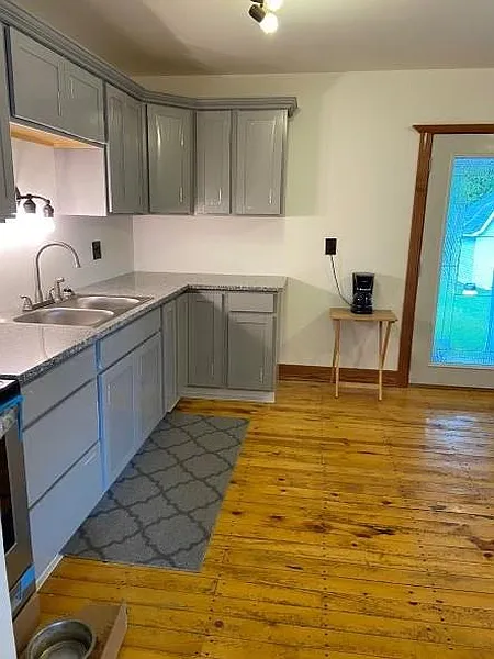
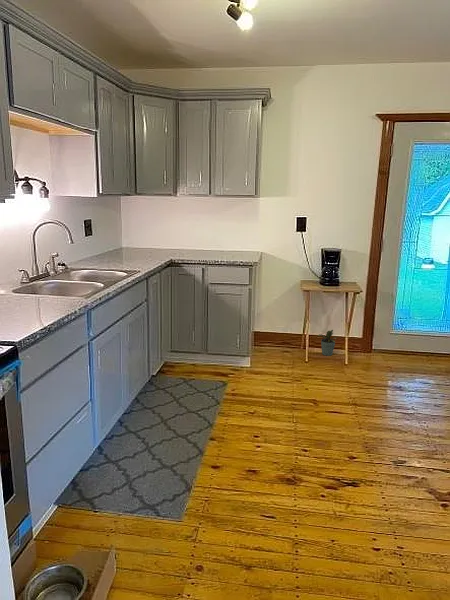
+ potted plant (327, 341)
